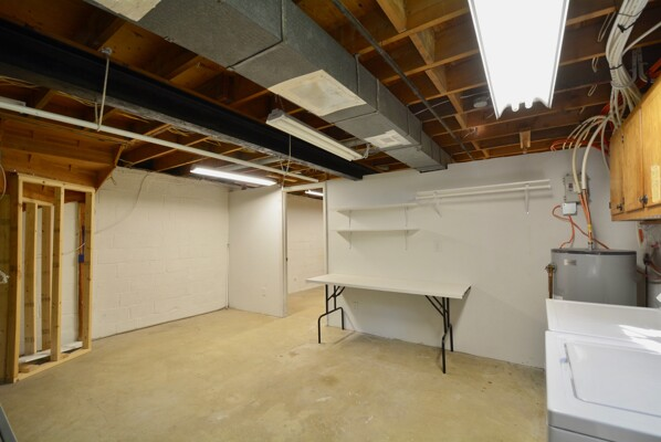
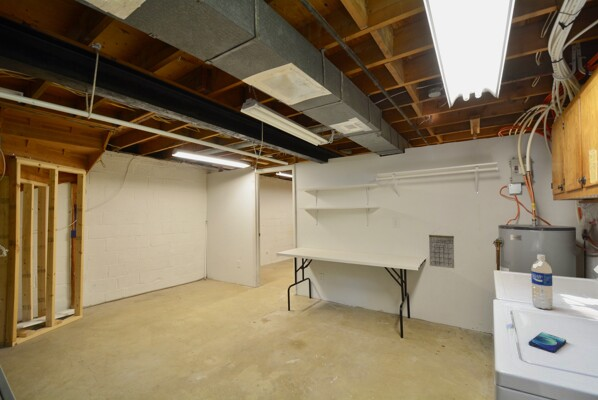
+ calendar (441, 247)
+ smartphone (547, 342)
+ water bottle (541, 281)
